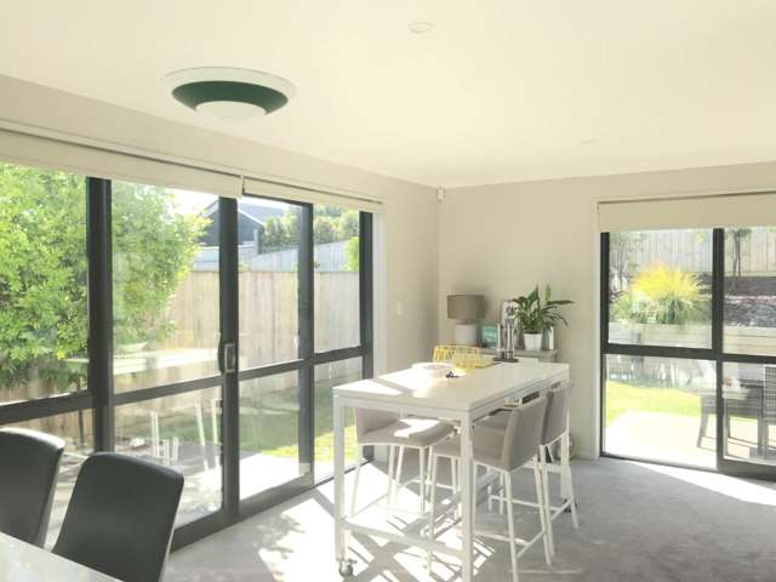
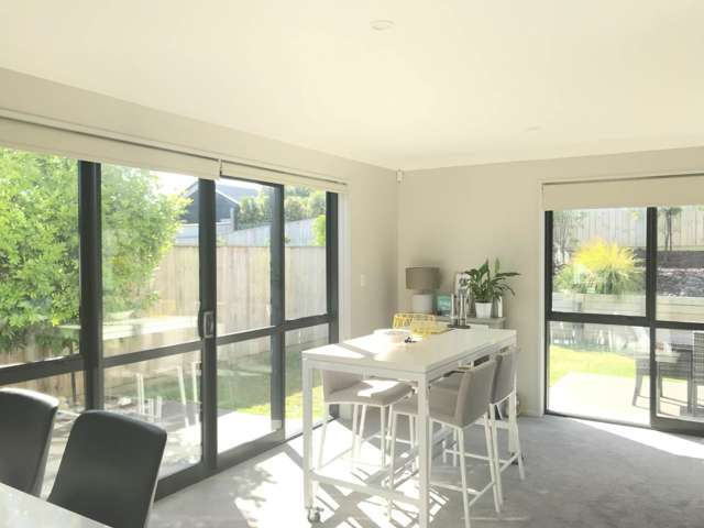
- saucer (230, 104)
